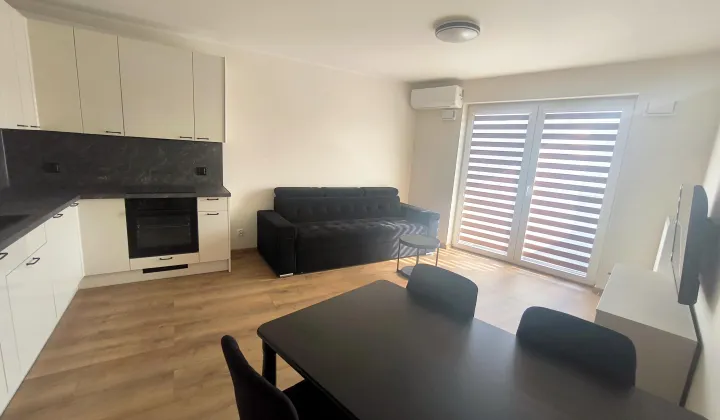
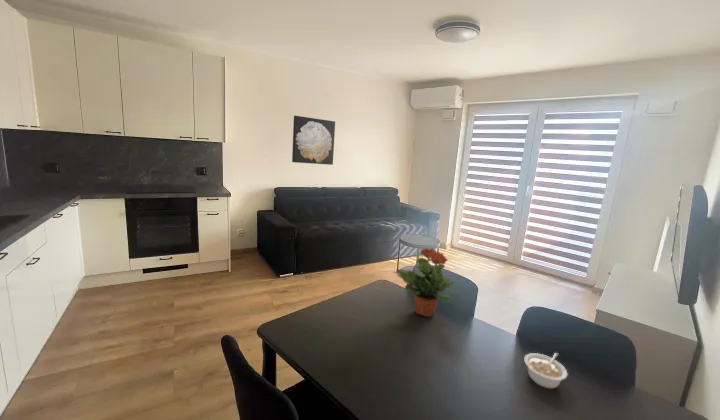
+ wall art (314, 141)
+ potted plant (428, 281)
+ legume (543, 369)
